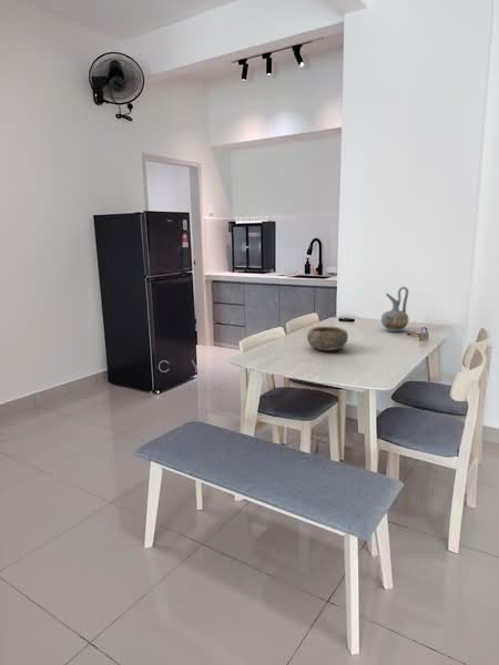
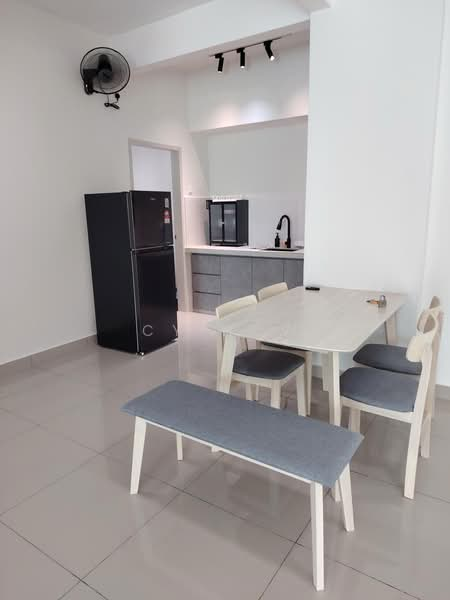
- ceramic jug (395, 308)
- bowl (326, 338)
